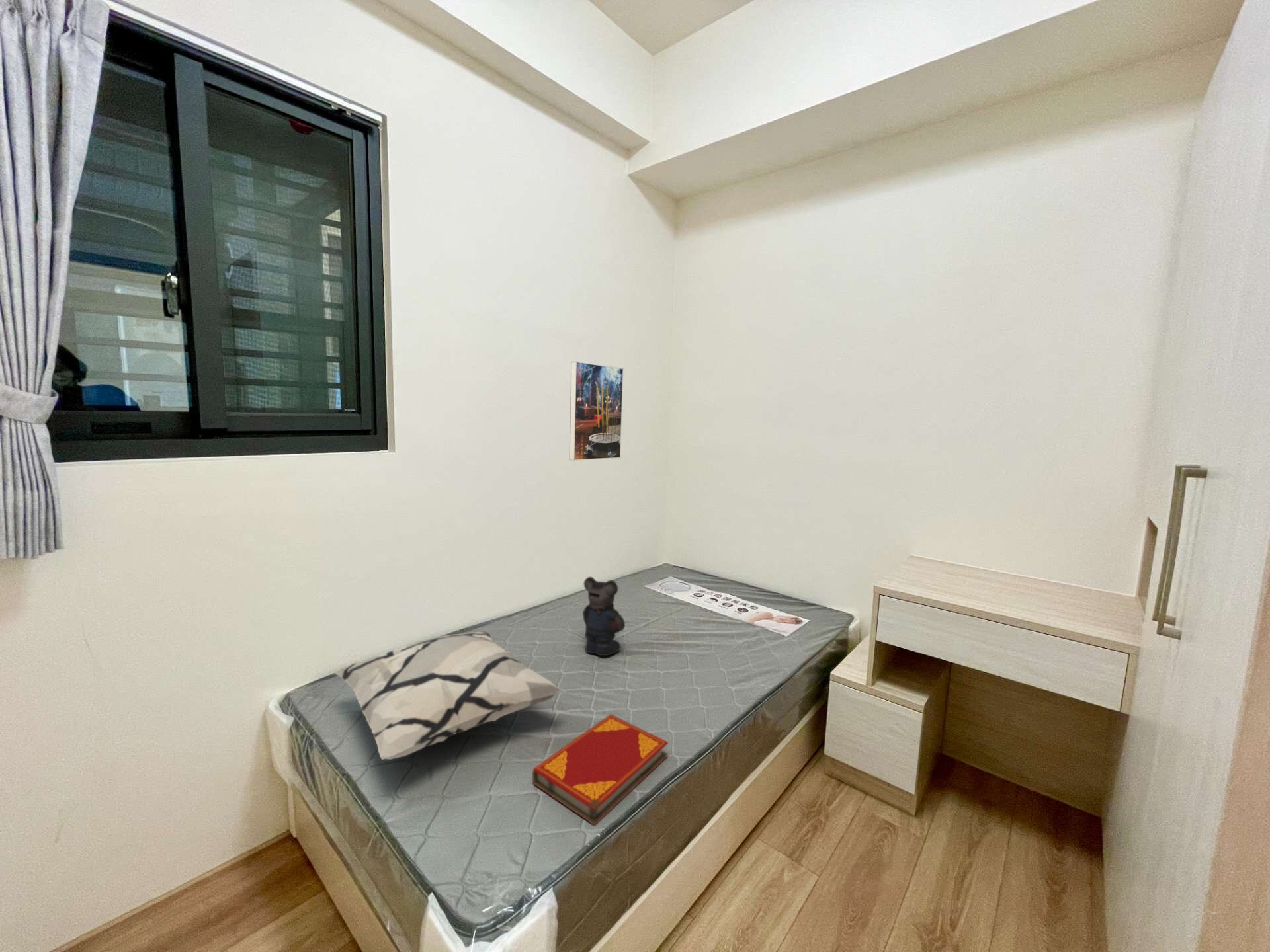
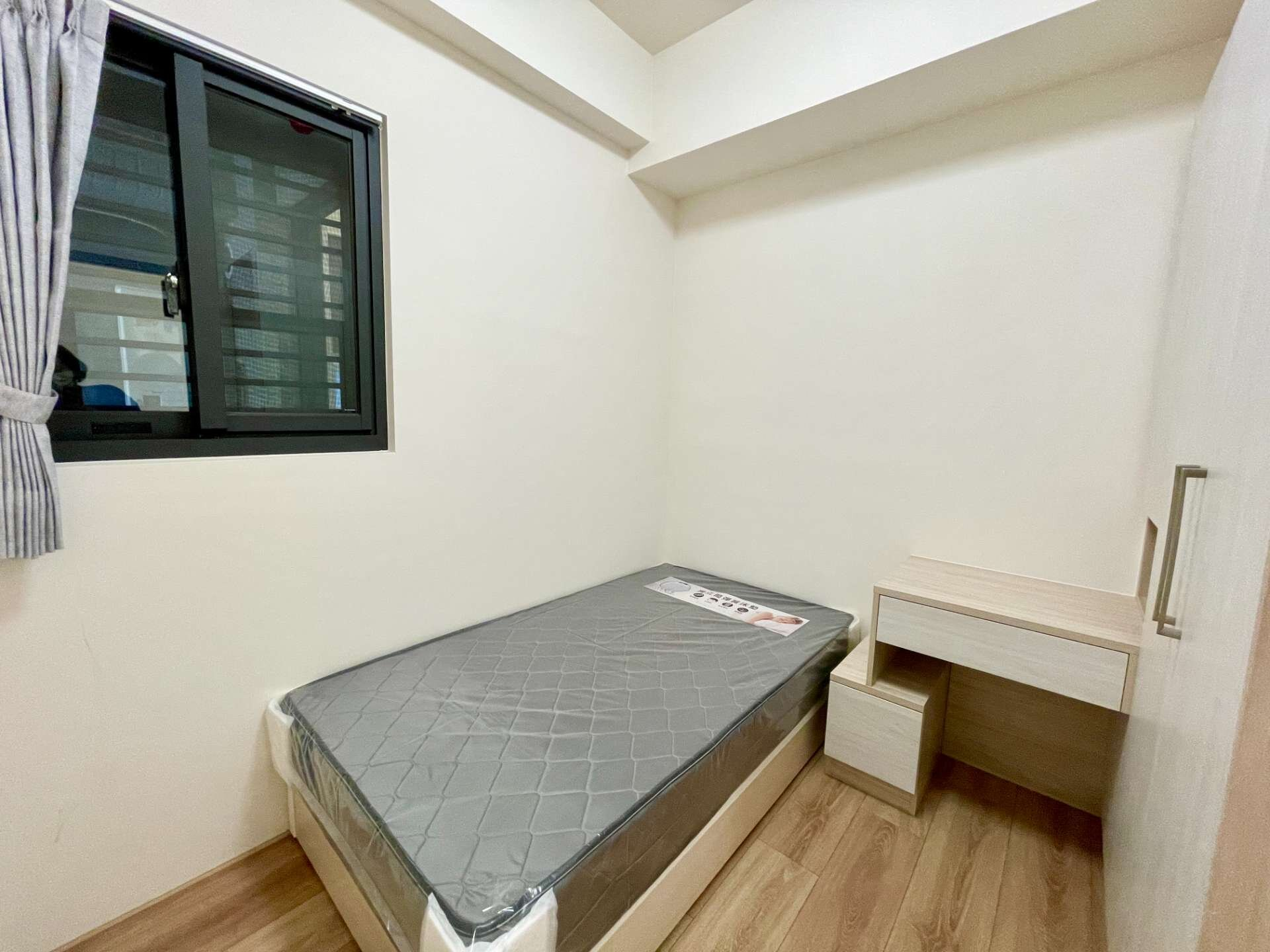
- decorative pillow (446, 681)
- bear (605, 613)
- hardback book (603, 762)
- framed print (597, 413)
